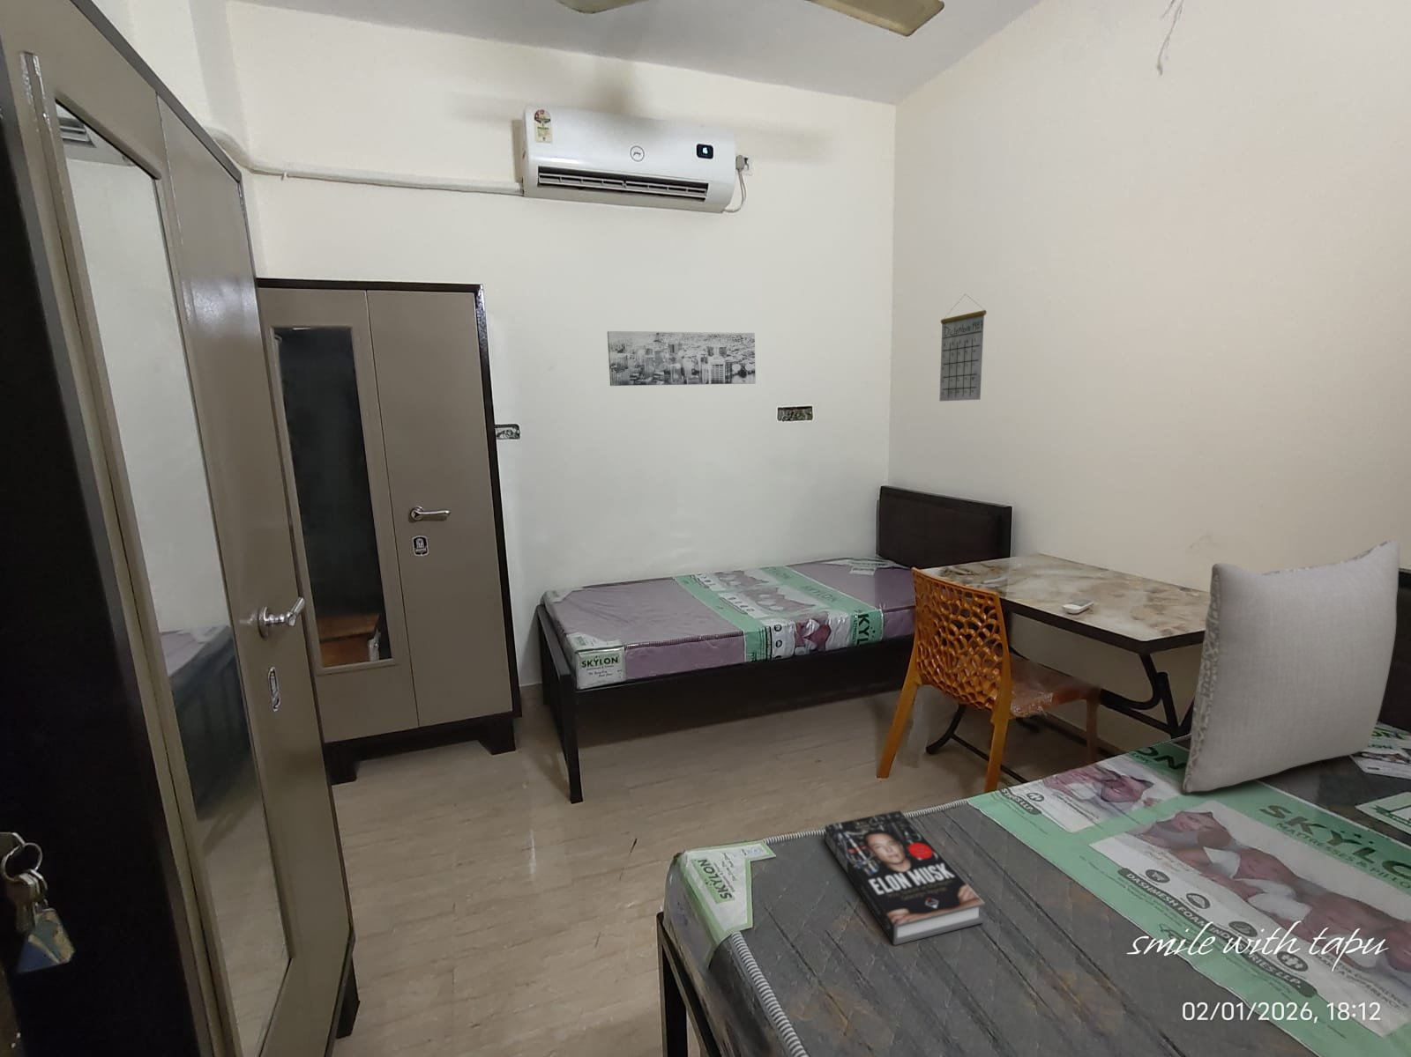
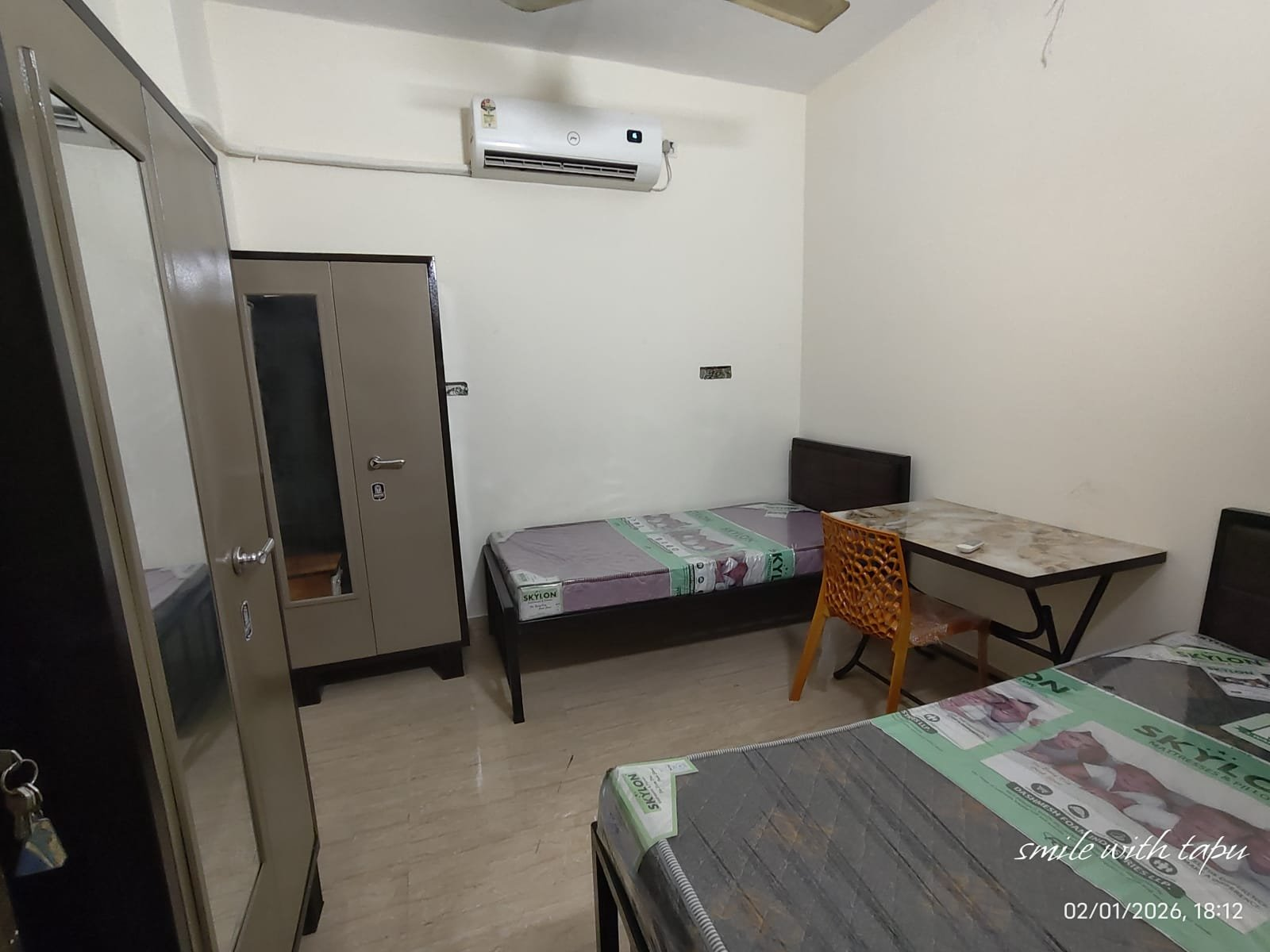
- calendar (961, 348)
- pillow (1293, 664)
- book (897, 869)
- wall art (684, 359)
